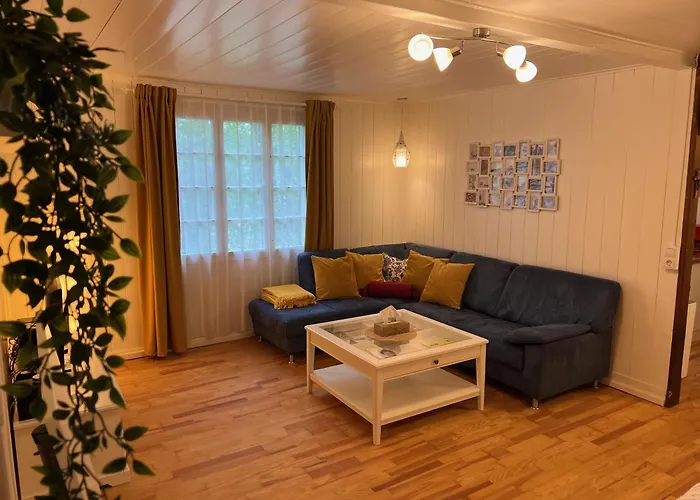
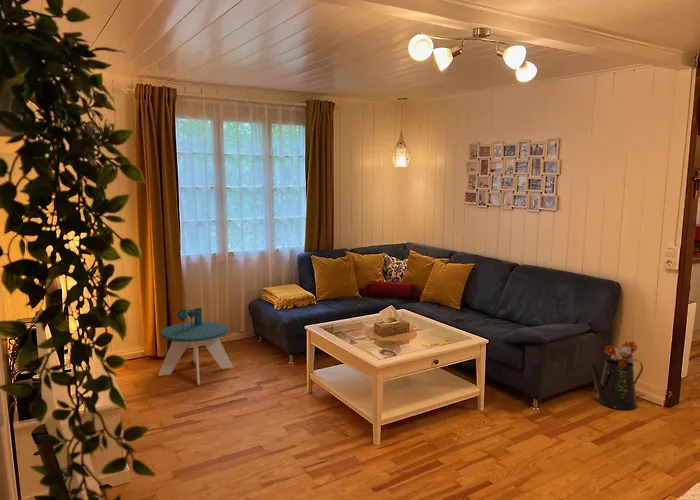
+ watering can (617, 372)
+ side table (195, 340)
